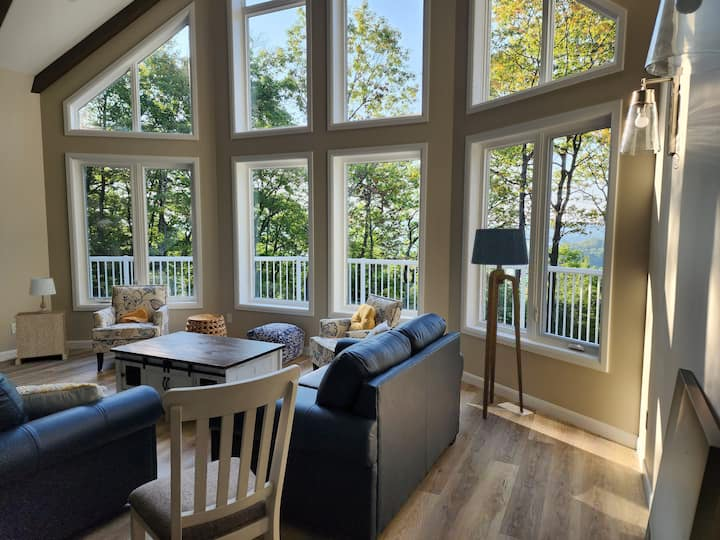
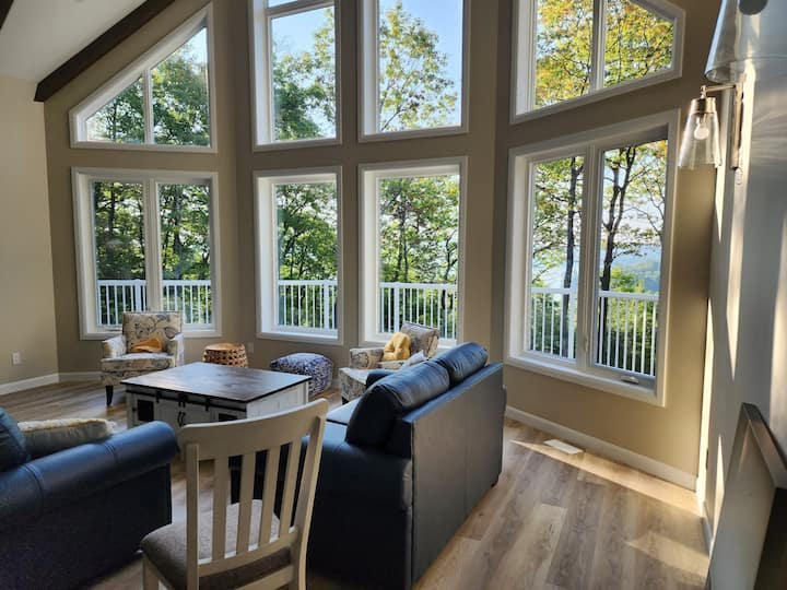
- table lamp (42, 295)
- nightstand (42, 336)
- floor lamp (496, 321)
